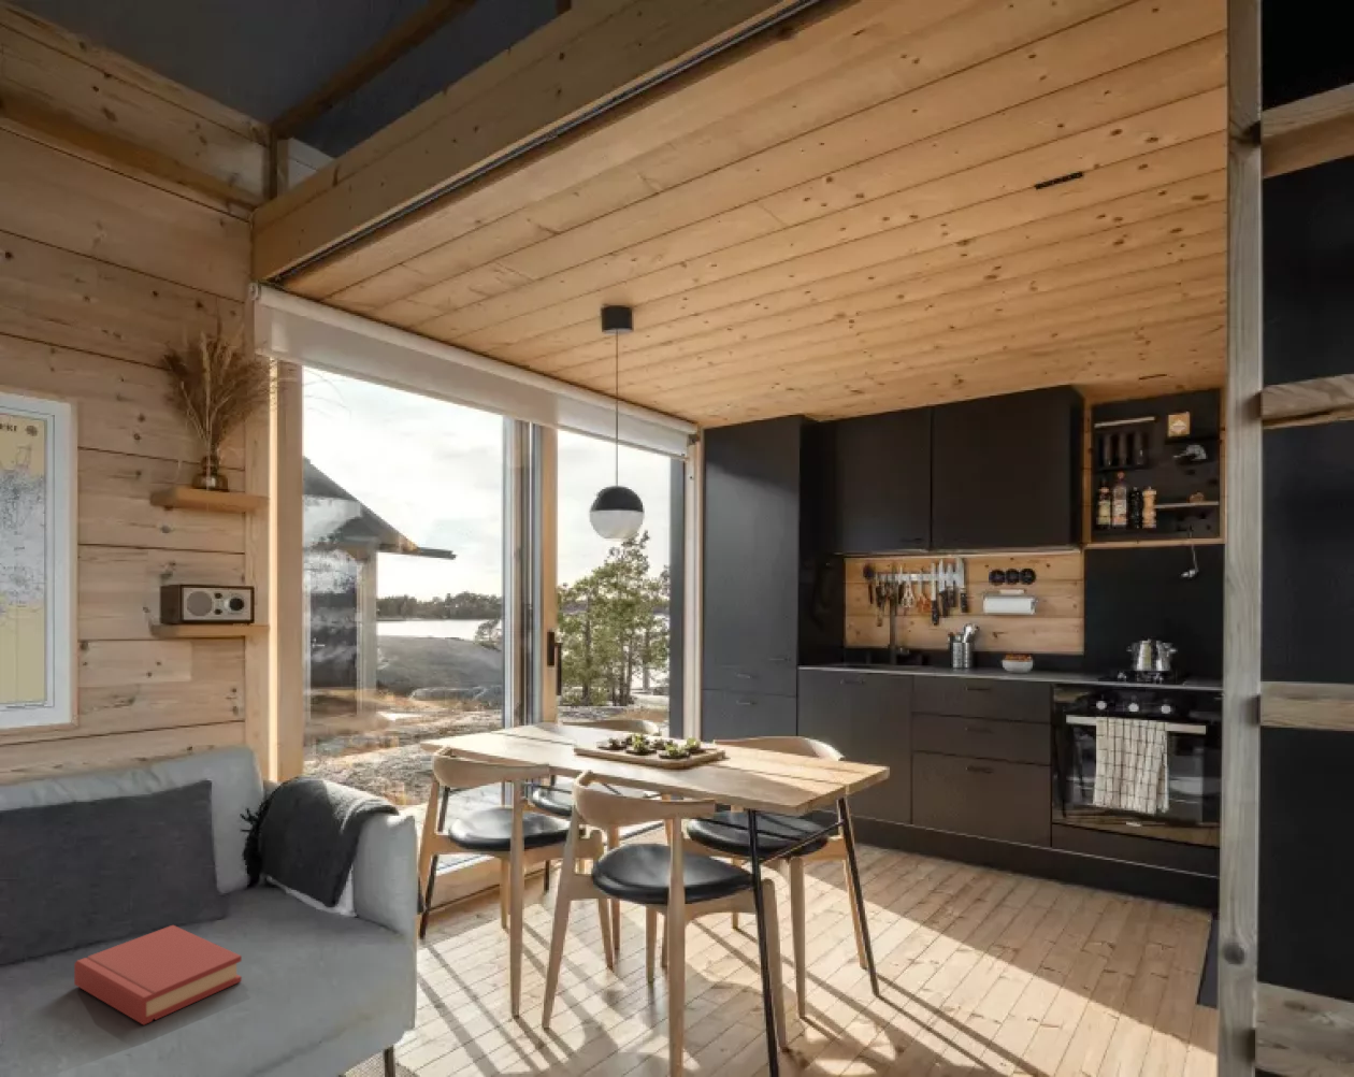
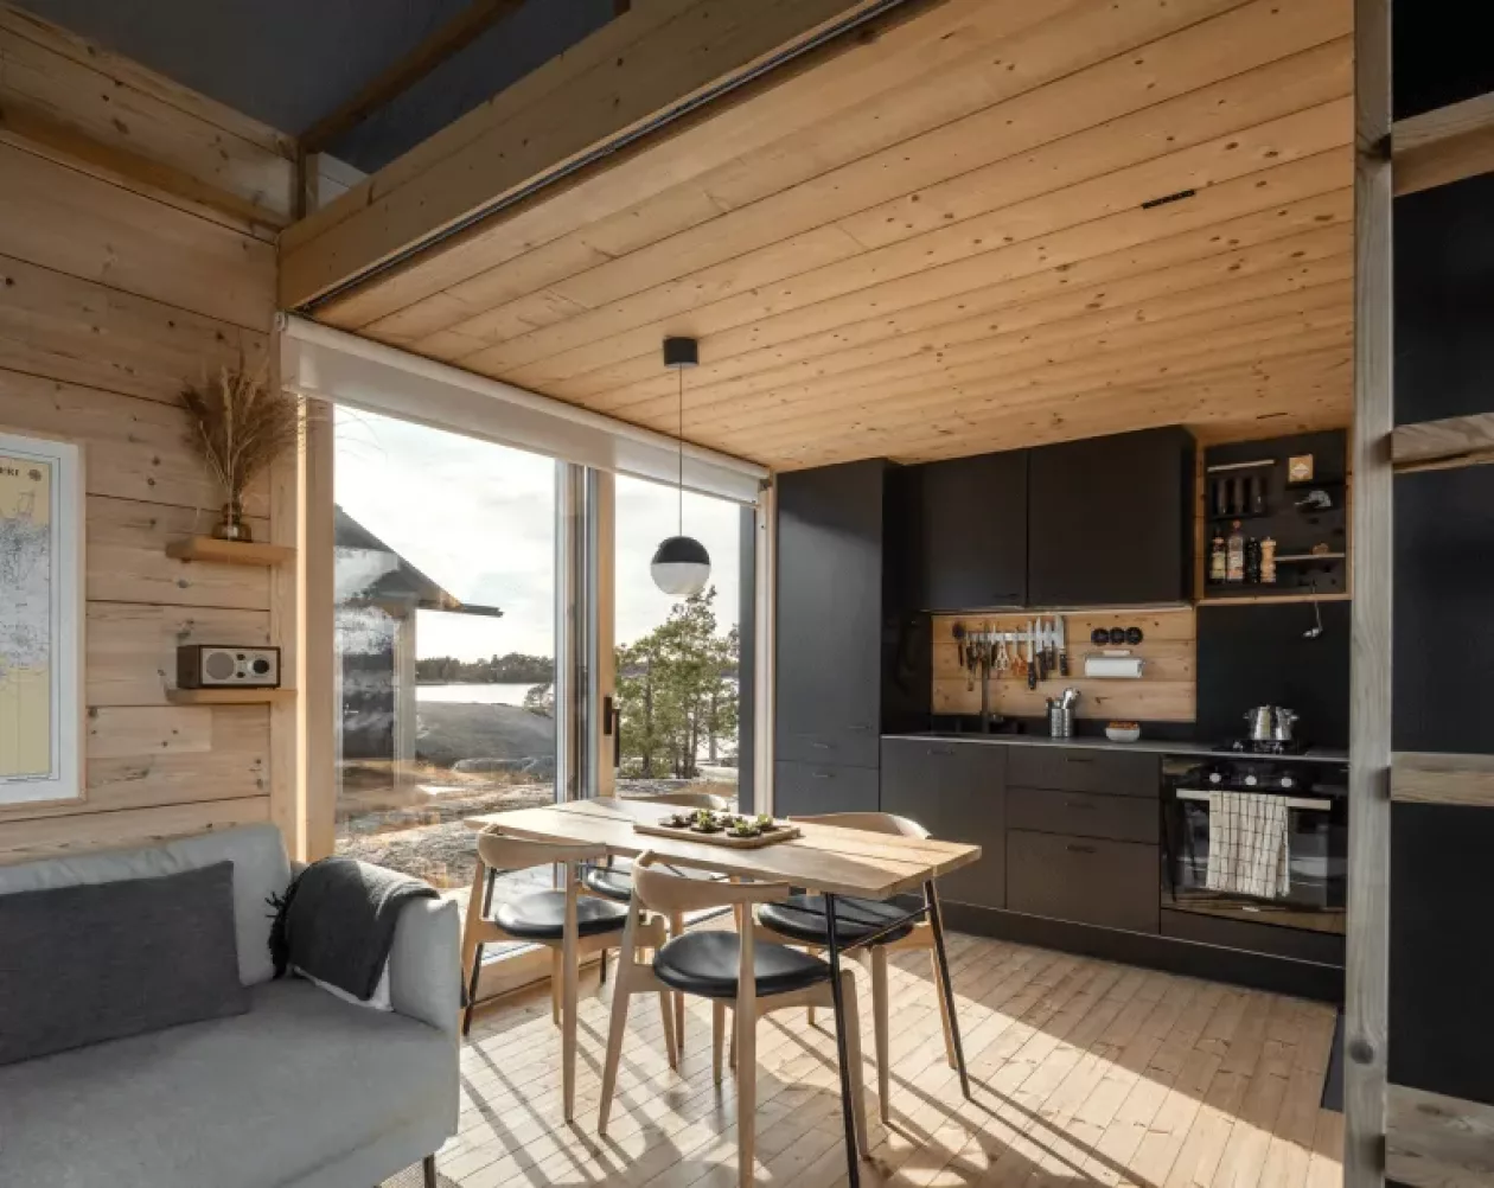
- hardback book (158, 970)
